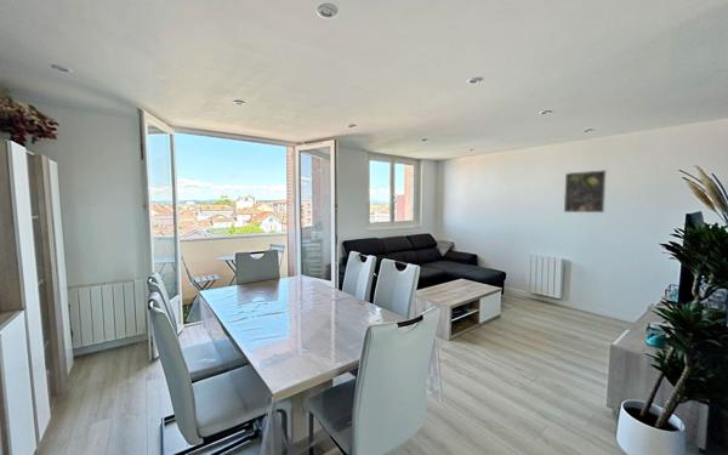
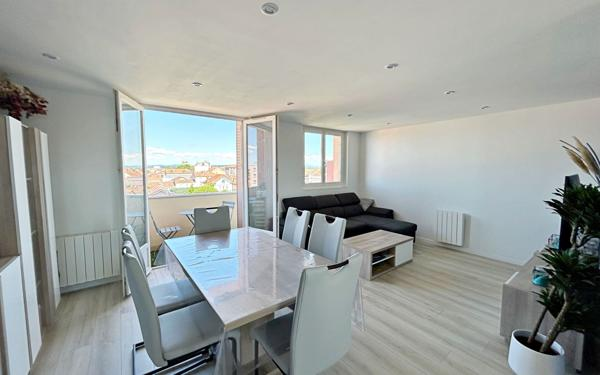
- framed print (584, 192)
